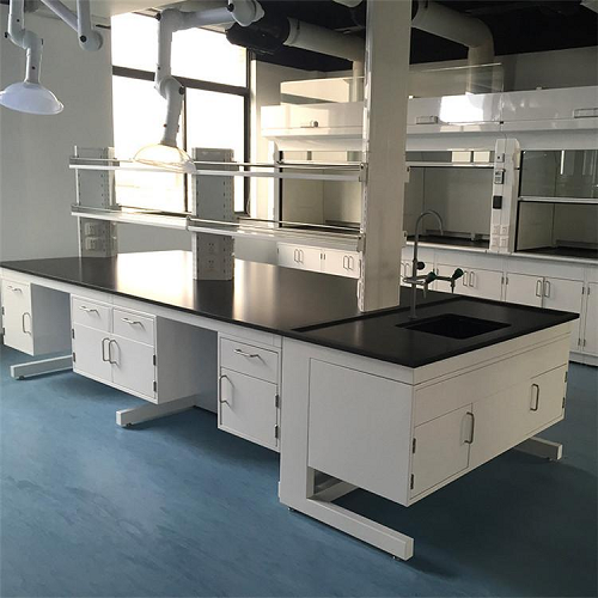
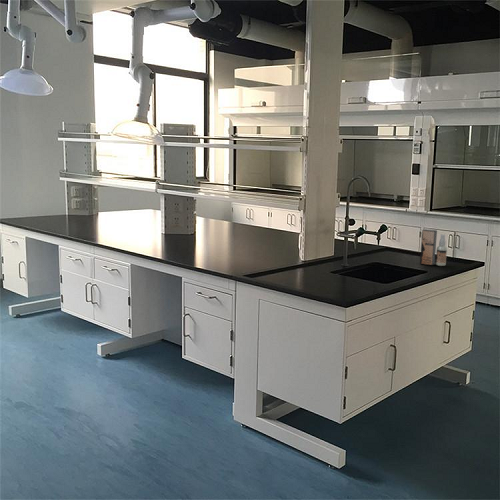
+ spray bottle (433, 247)
